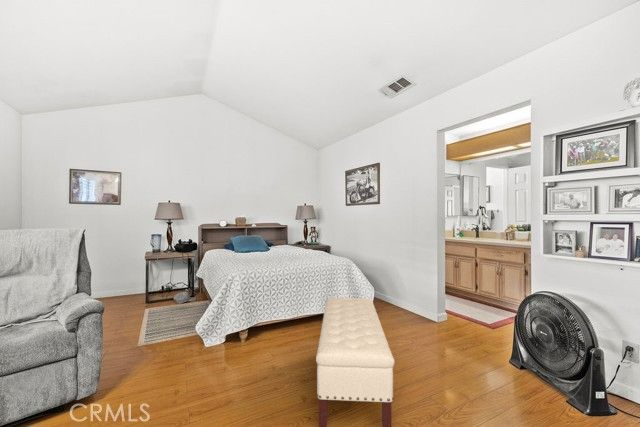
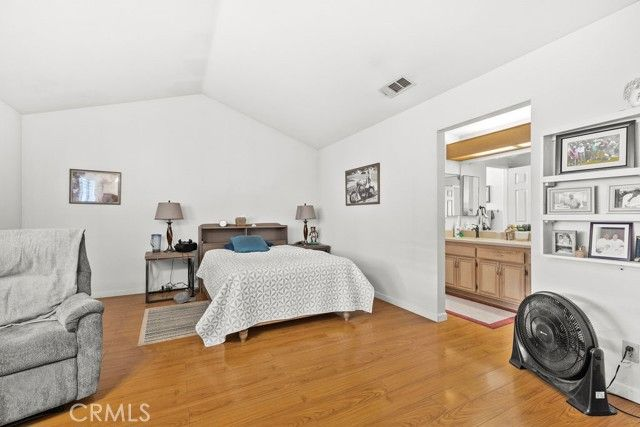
- bench (351, 352)
